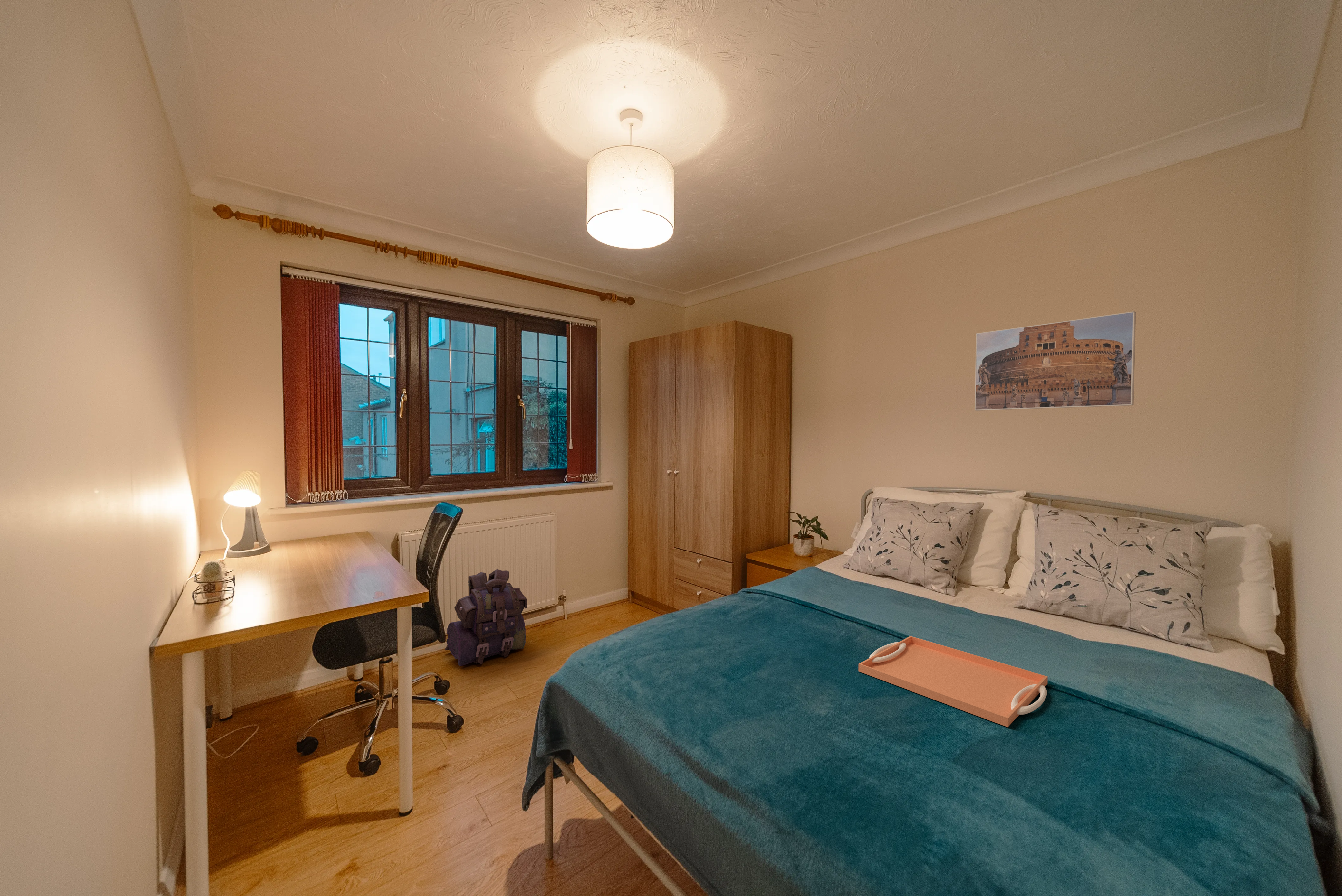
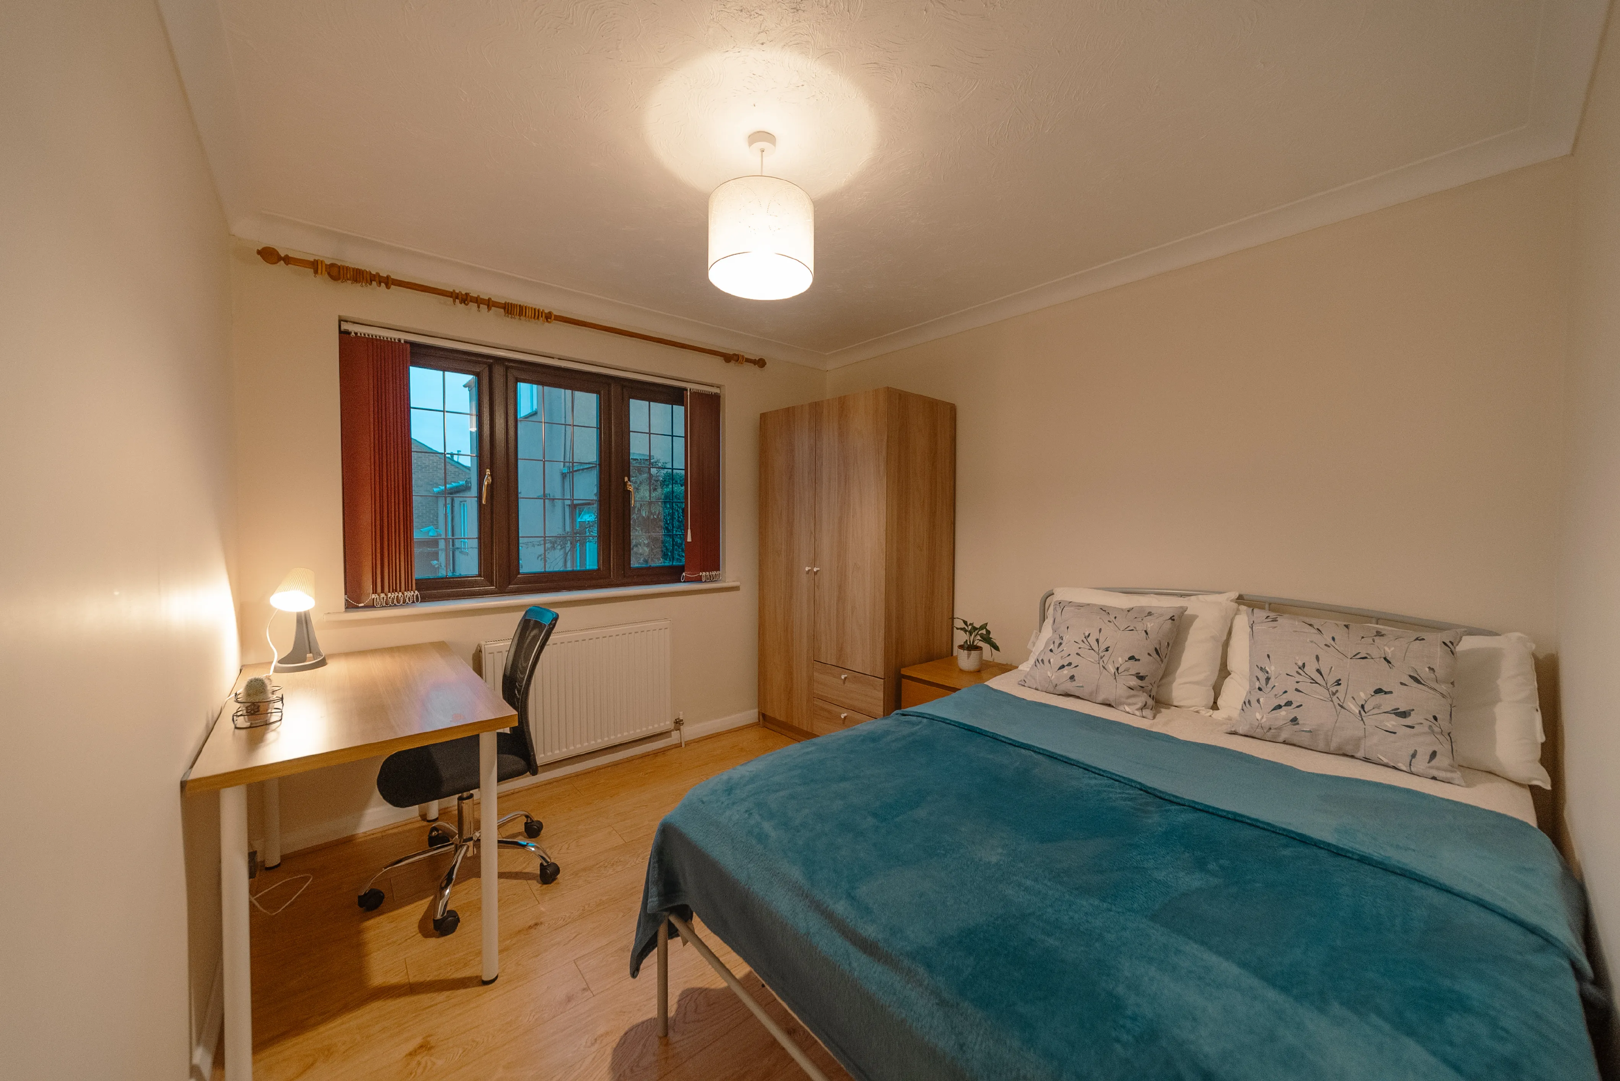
- backpack (488, 614)
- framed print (1047, 366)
- serving tray (951, 674)
